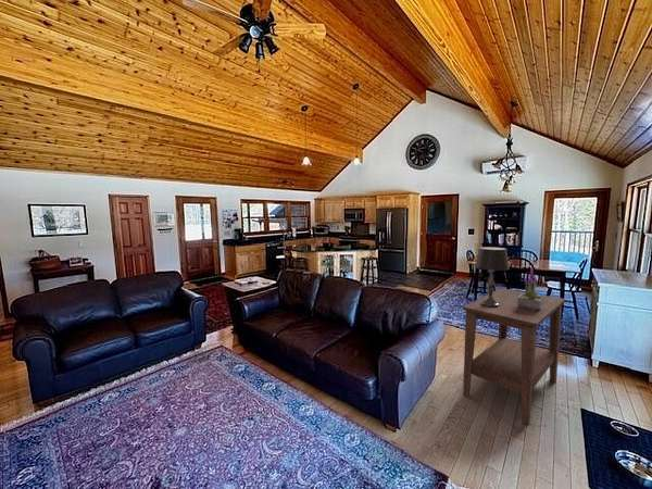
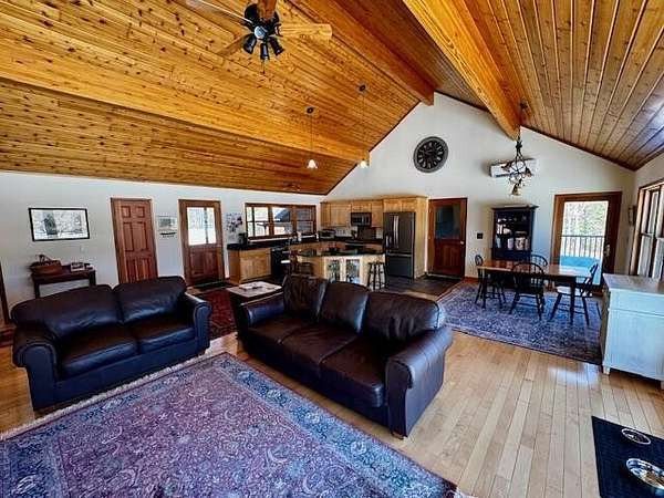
- table lamp (490, 276)
- side table (513, 346)
- potted plant (530, 287)
